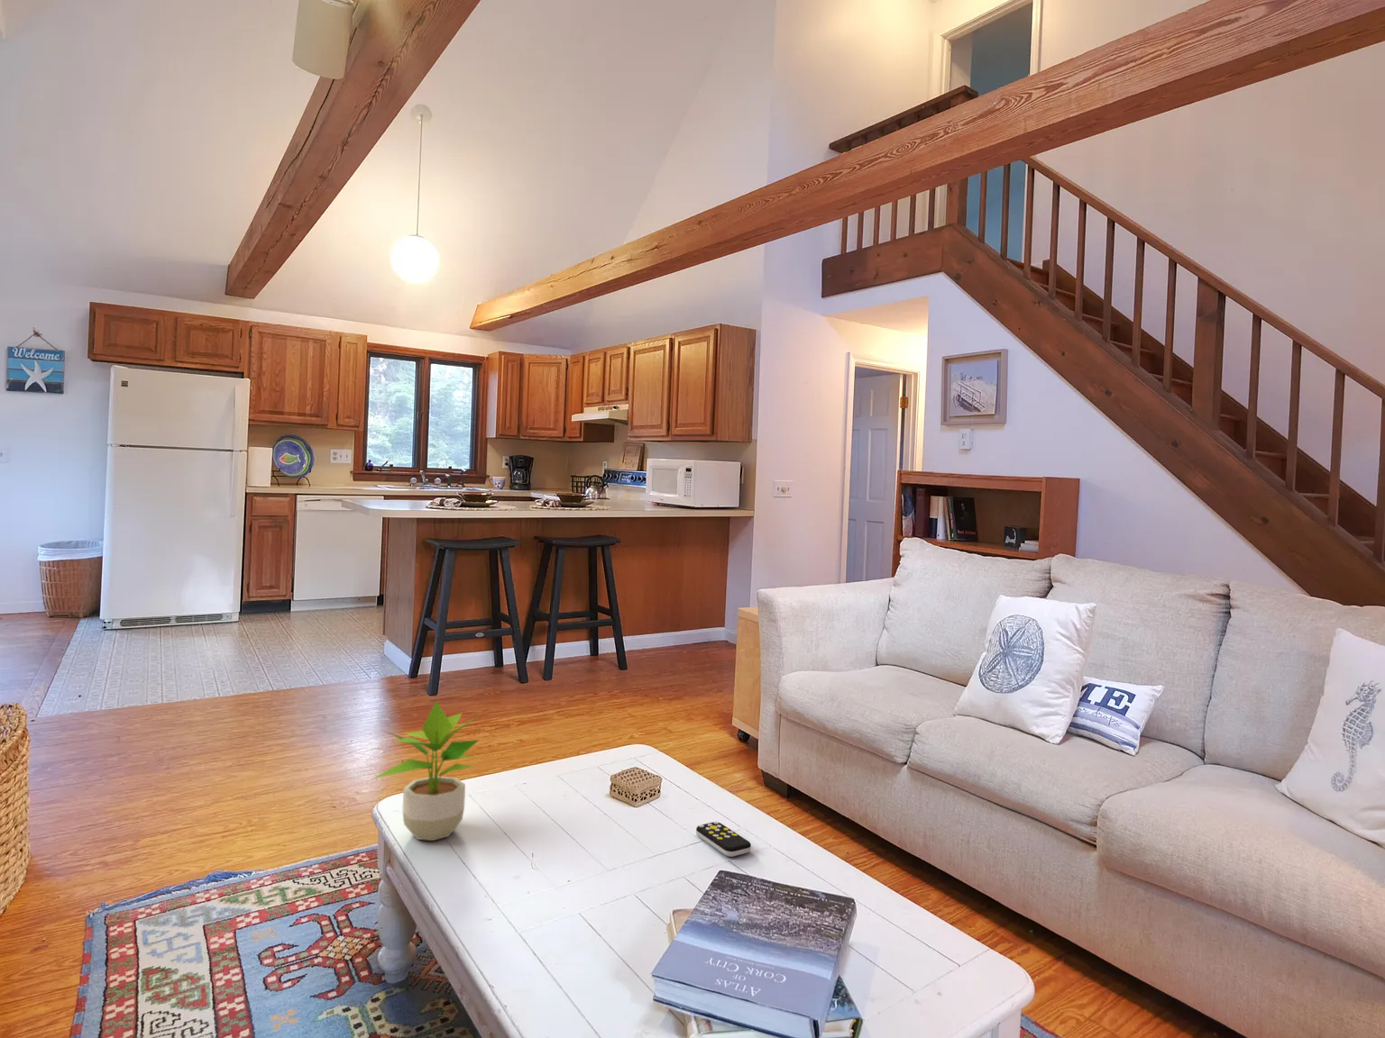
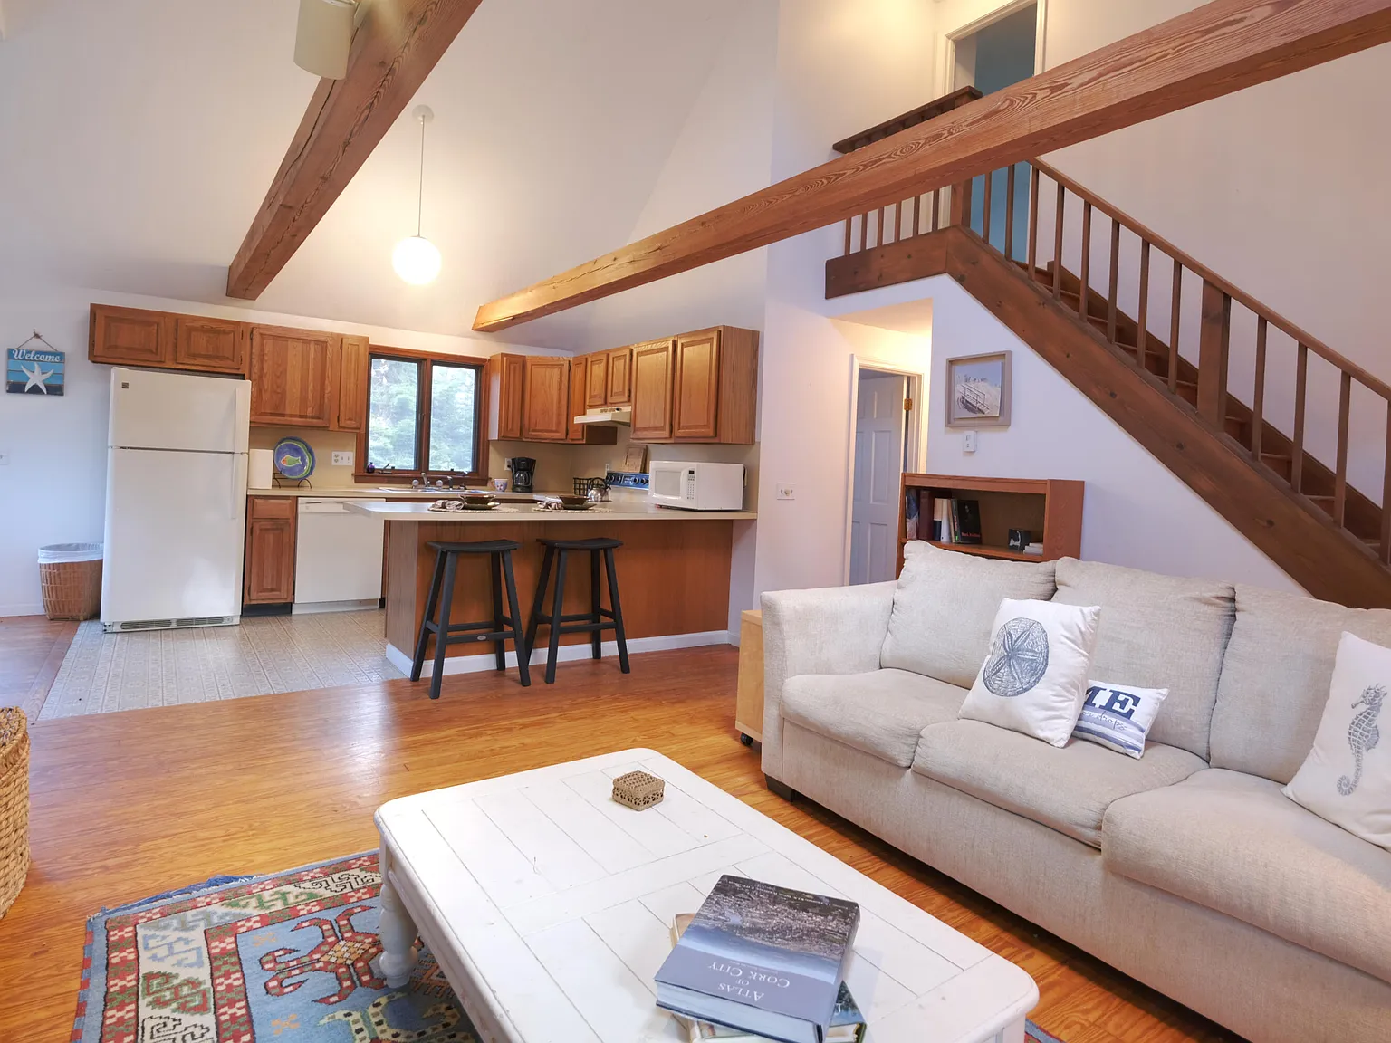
- remote control (722, 838)
- potted plant (426, 768)
